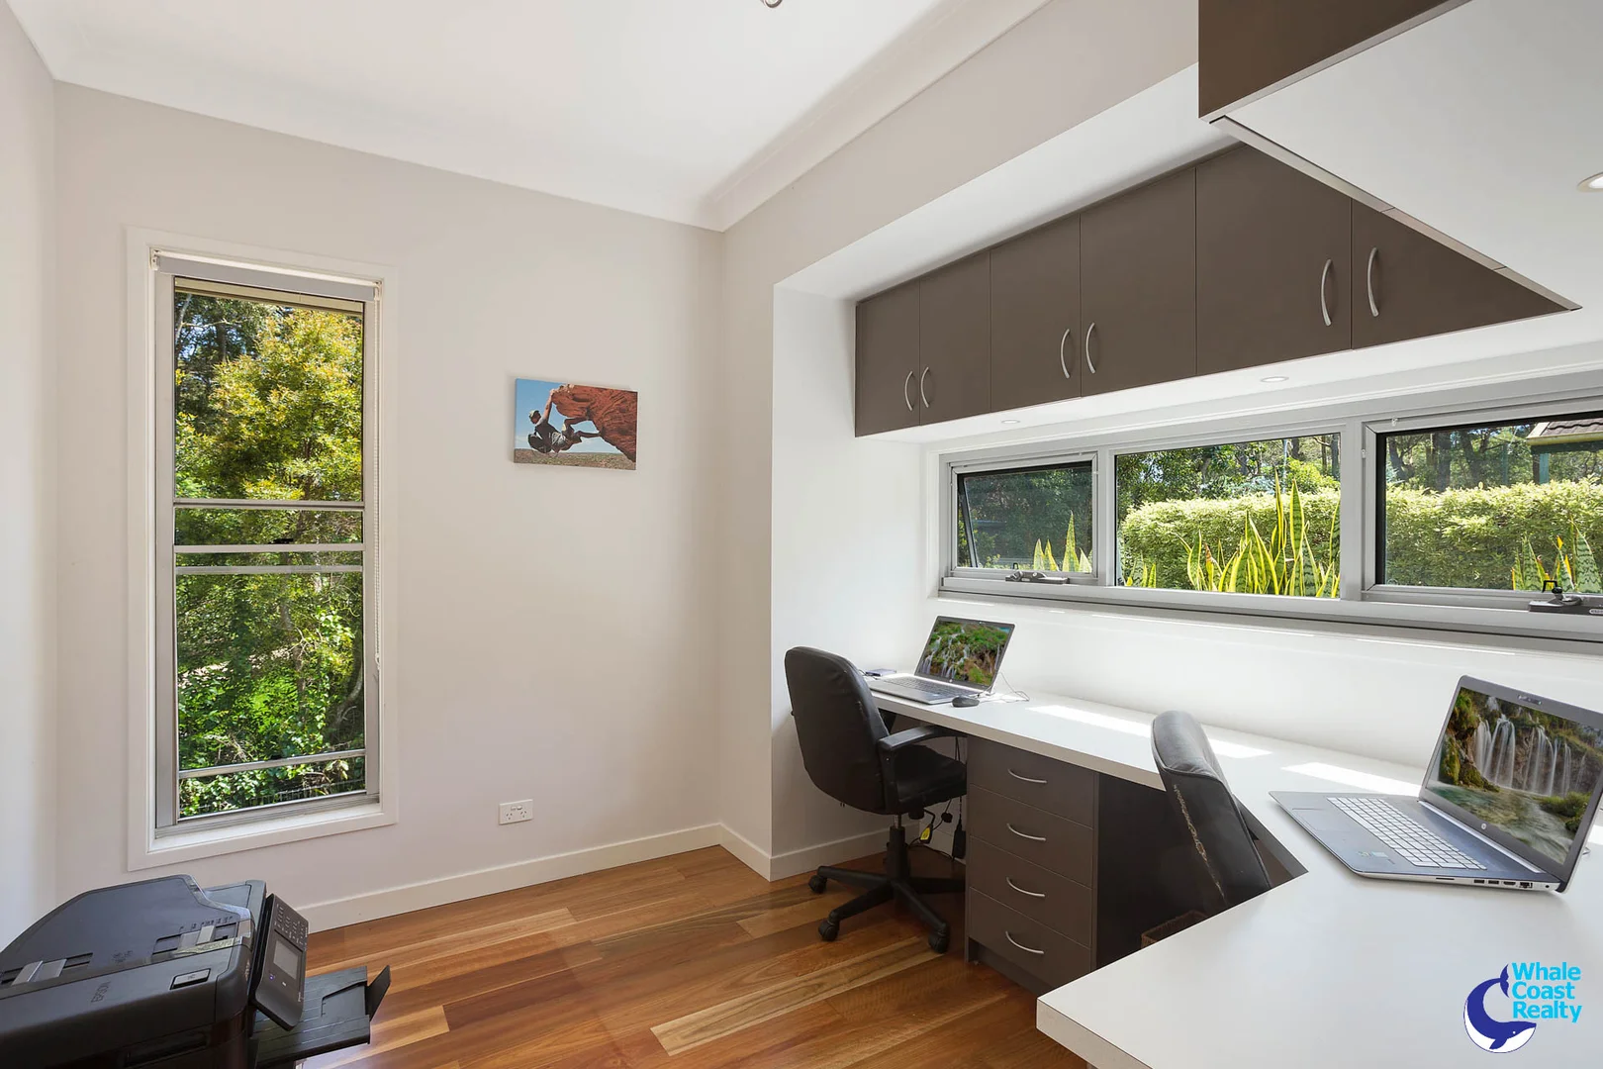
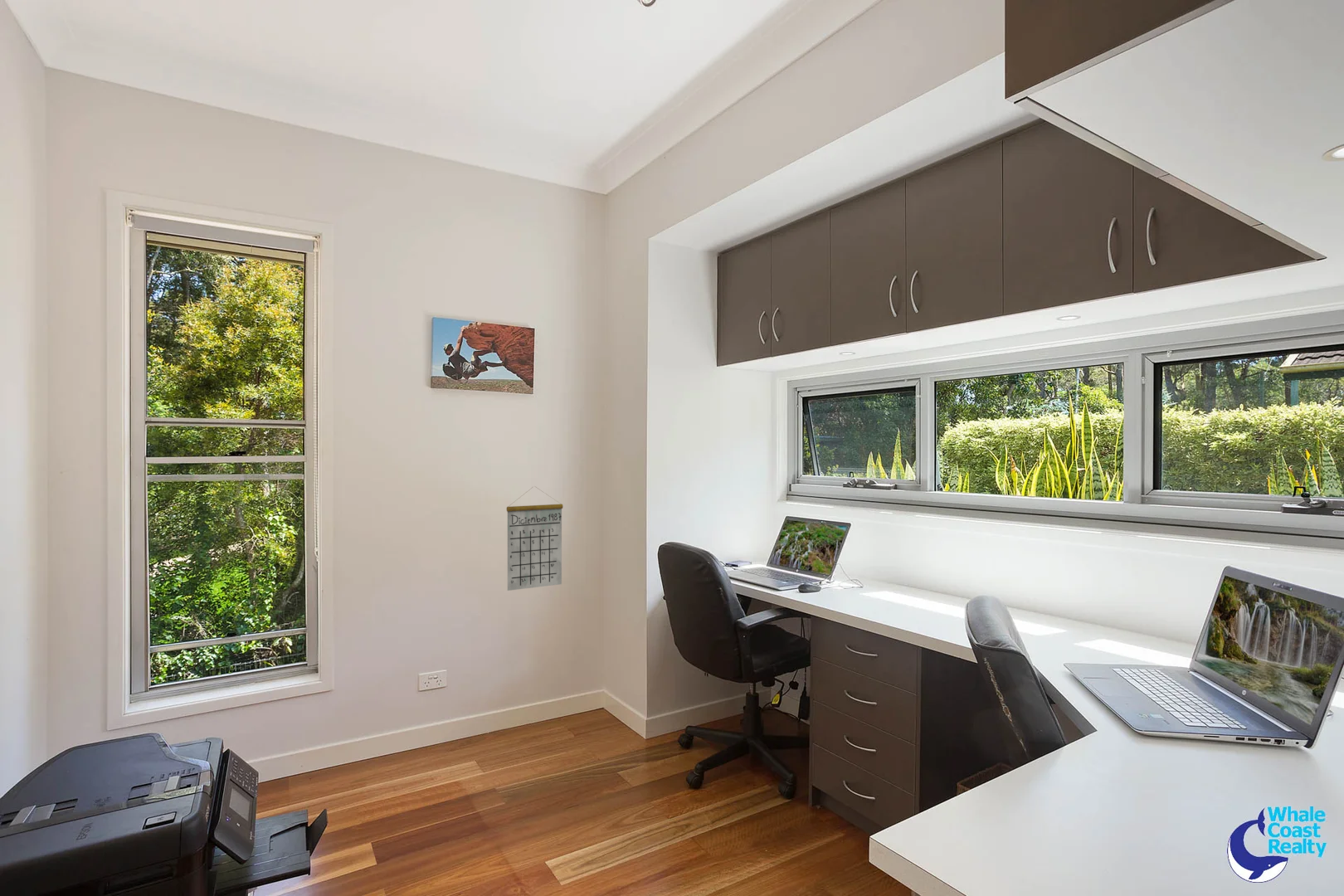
+ calendar (535, 536)
